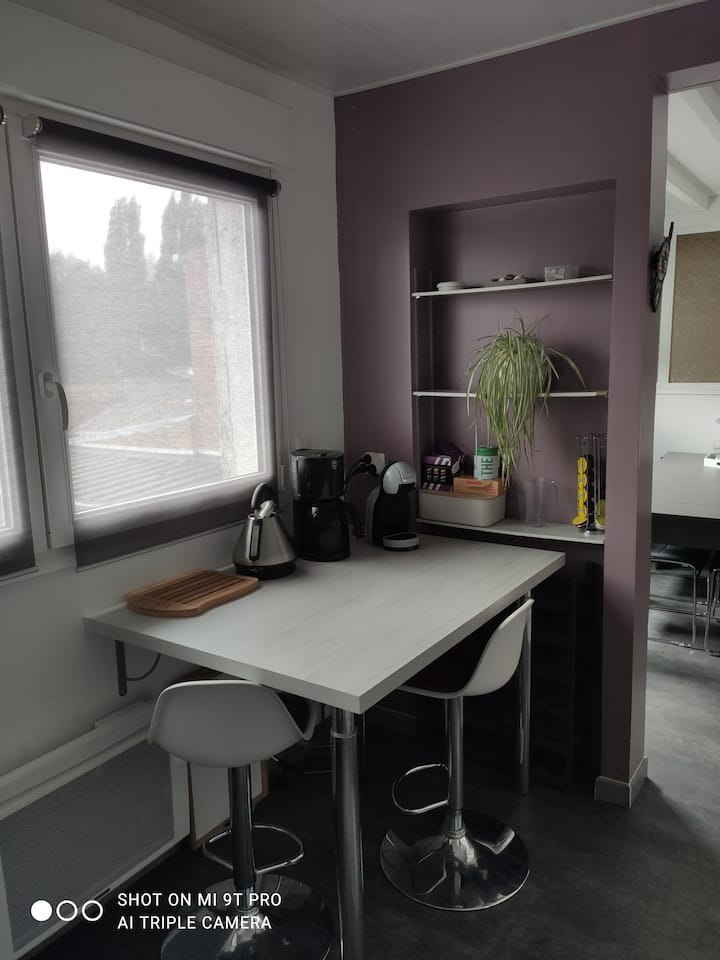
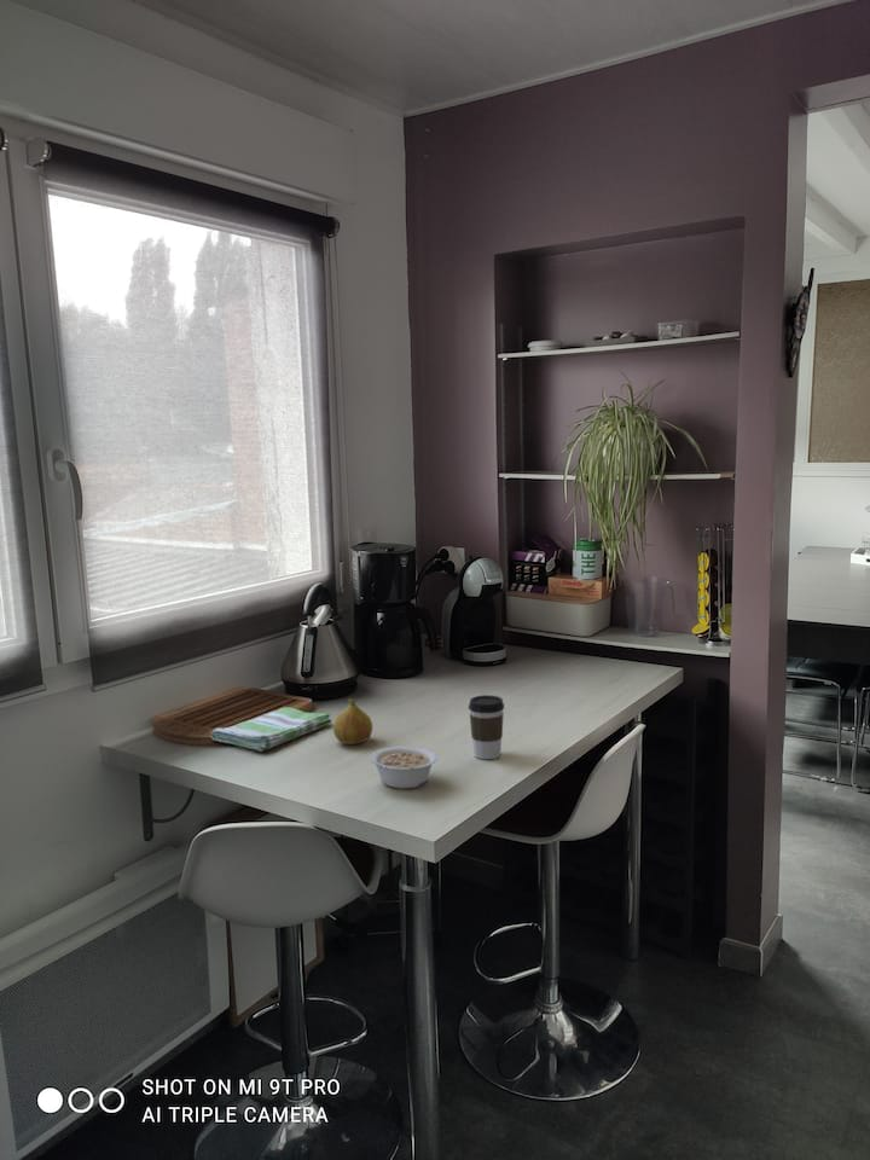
+ dish towel (272, 724)
+ legume (406, 766)
+ coffee cup (486, 727)
+ fruit (352, 719)
